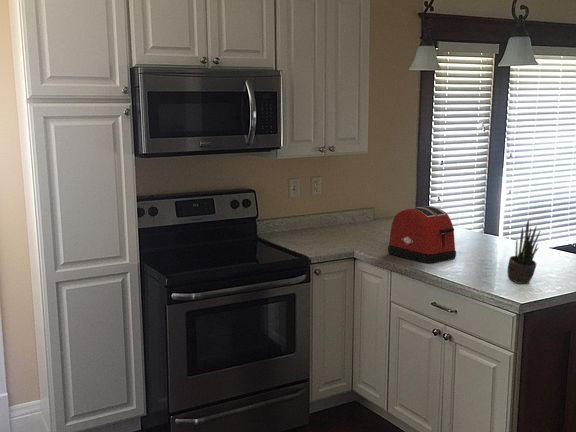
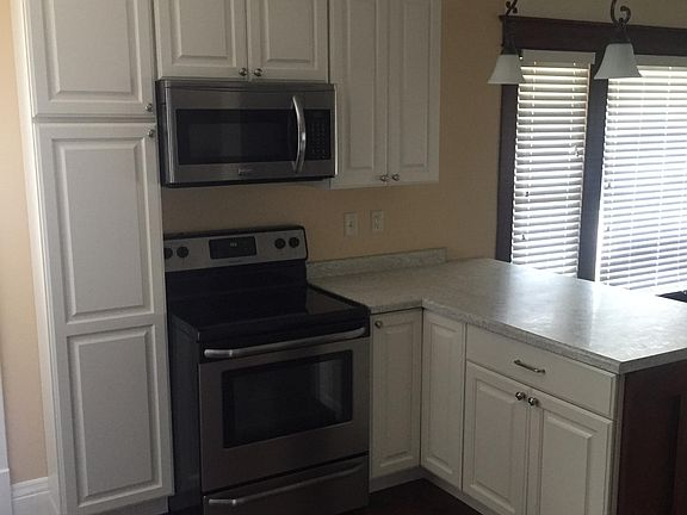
- toaster (423, 232)
- potted plant (525, 251)
